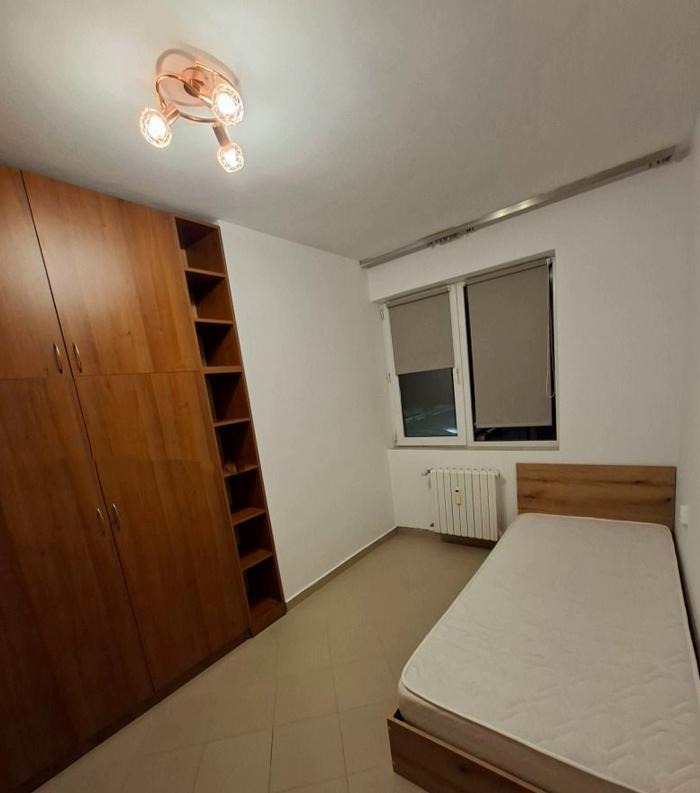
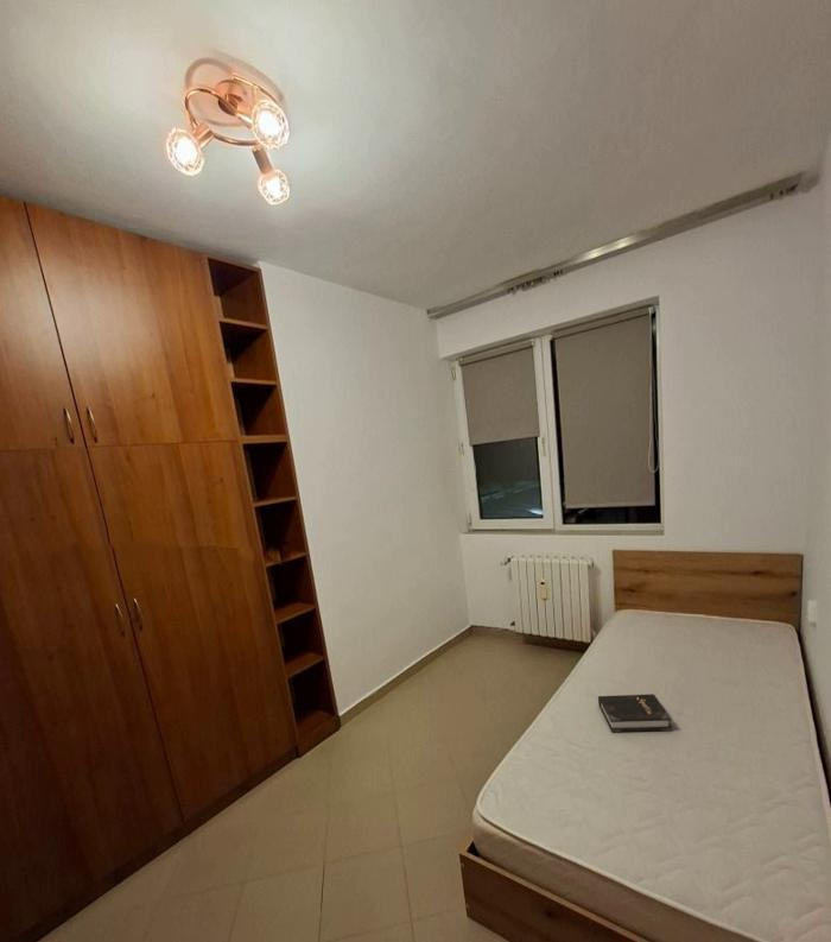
+ hardback book (633, 710)
